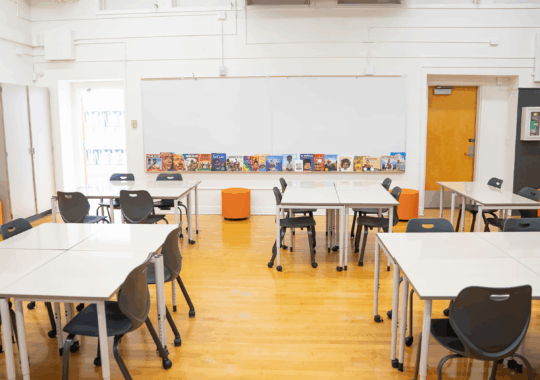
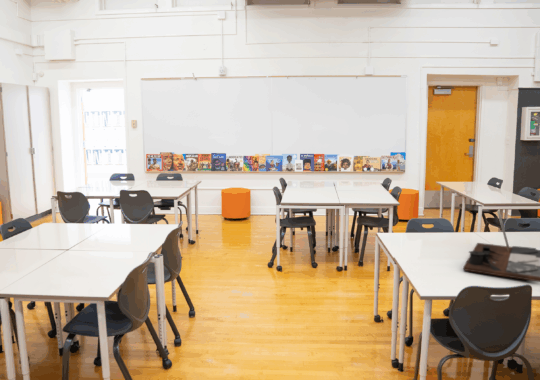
+ desk organizer (506, 239)
